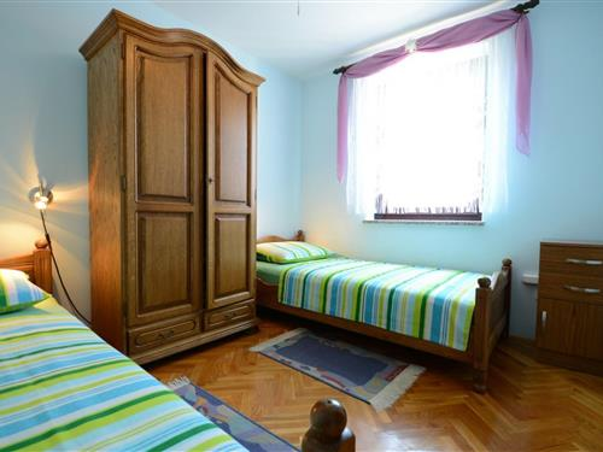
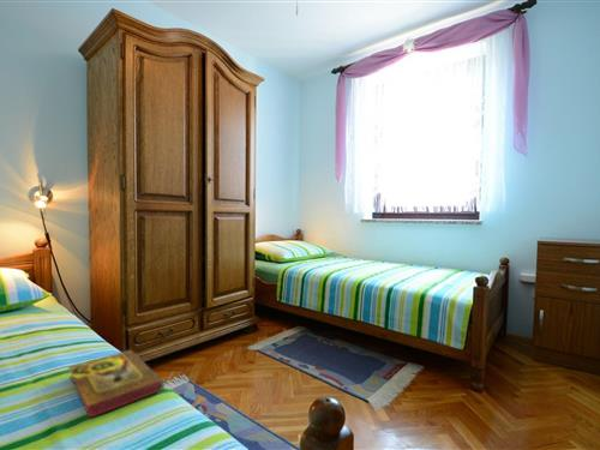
+ book (114, 378)
